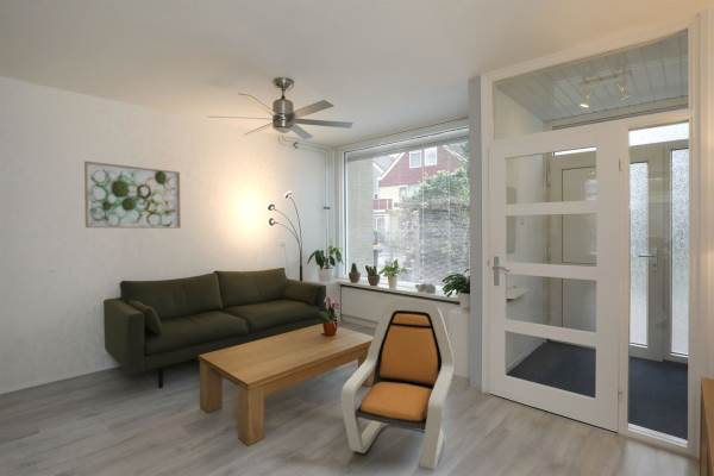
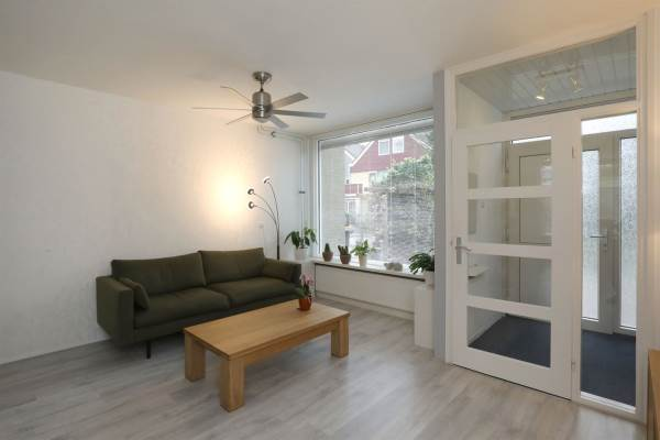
- lounge chair (400, 375)
- wall art (136, 198)
